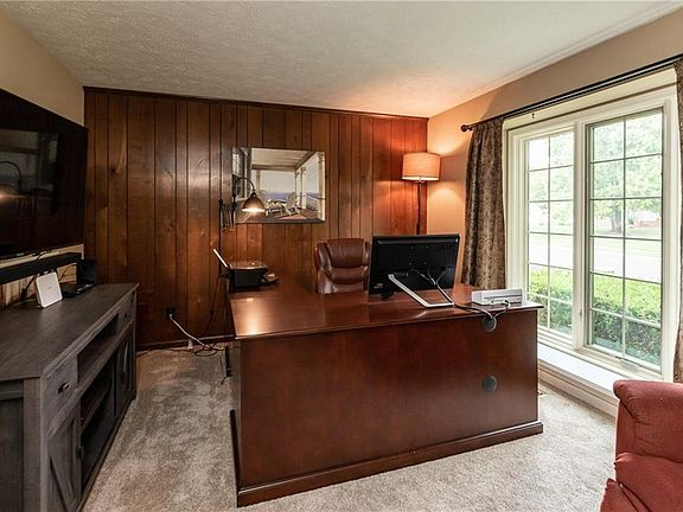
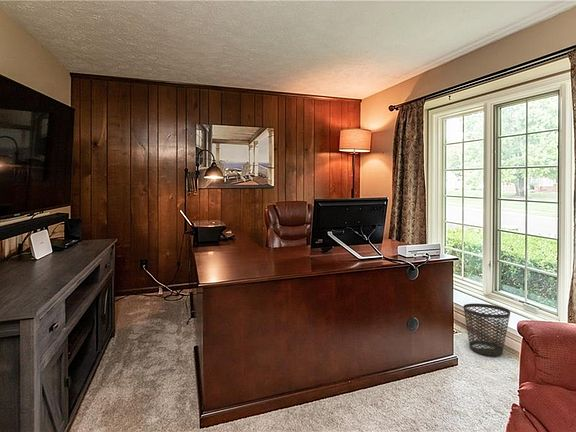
+ wastebasket (486, 330)
